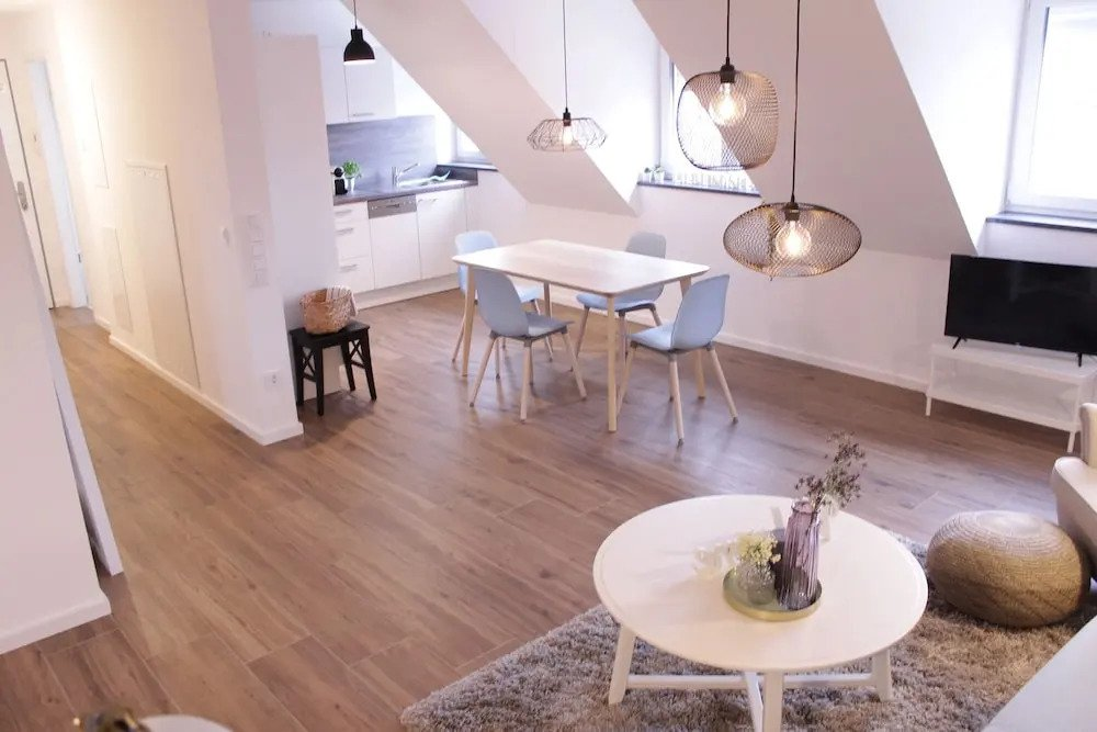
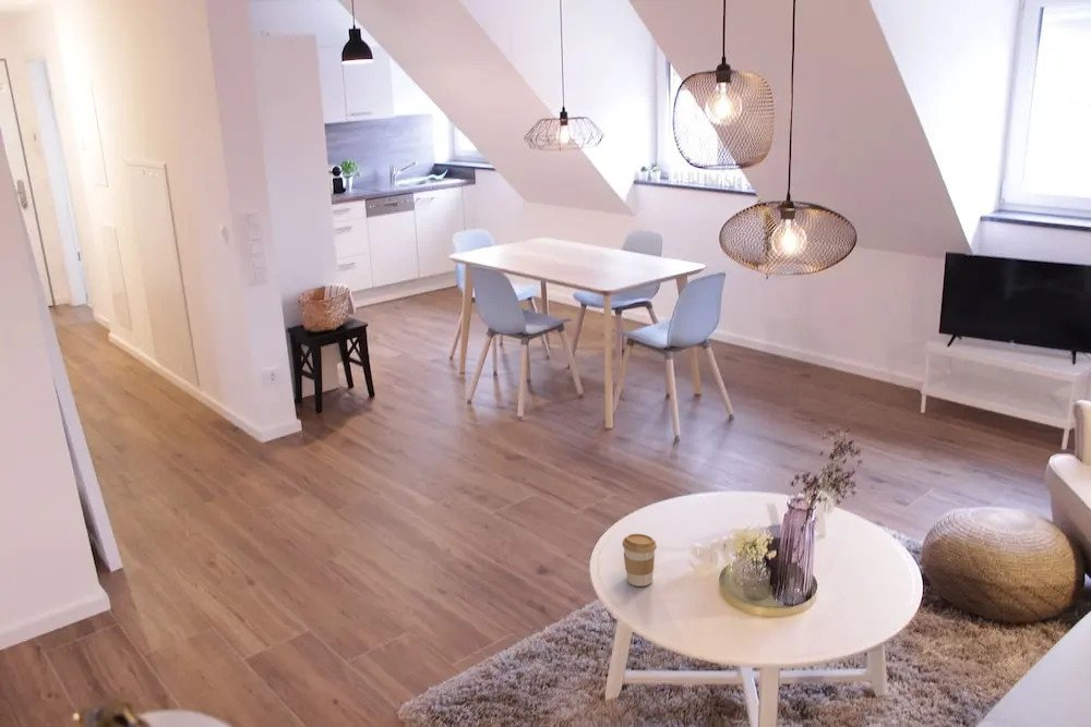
+ coffee cup (639, 558)
